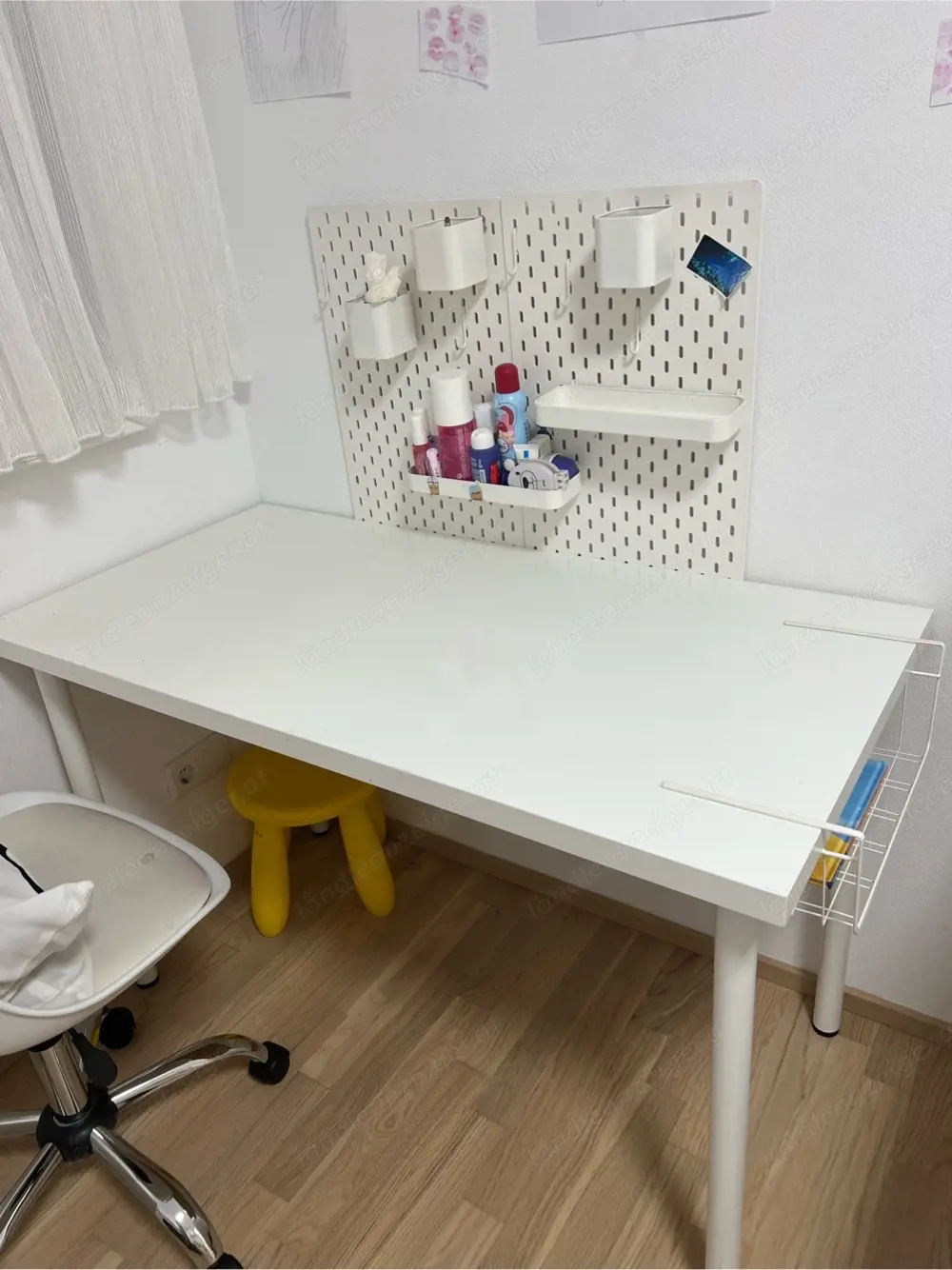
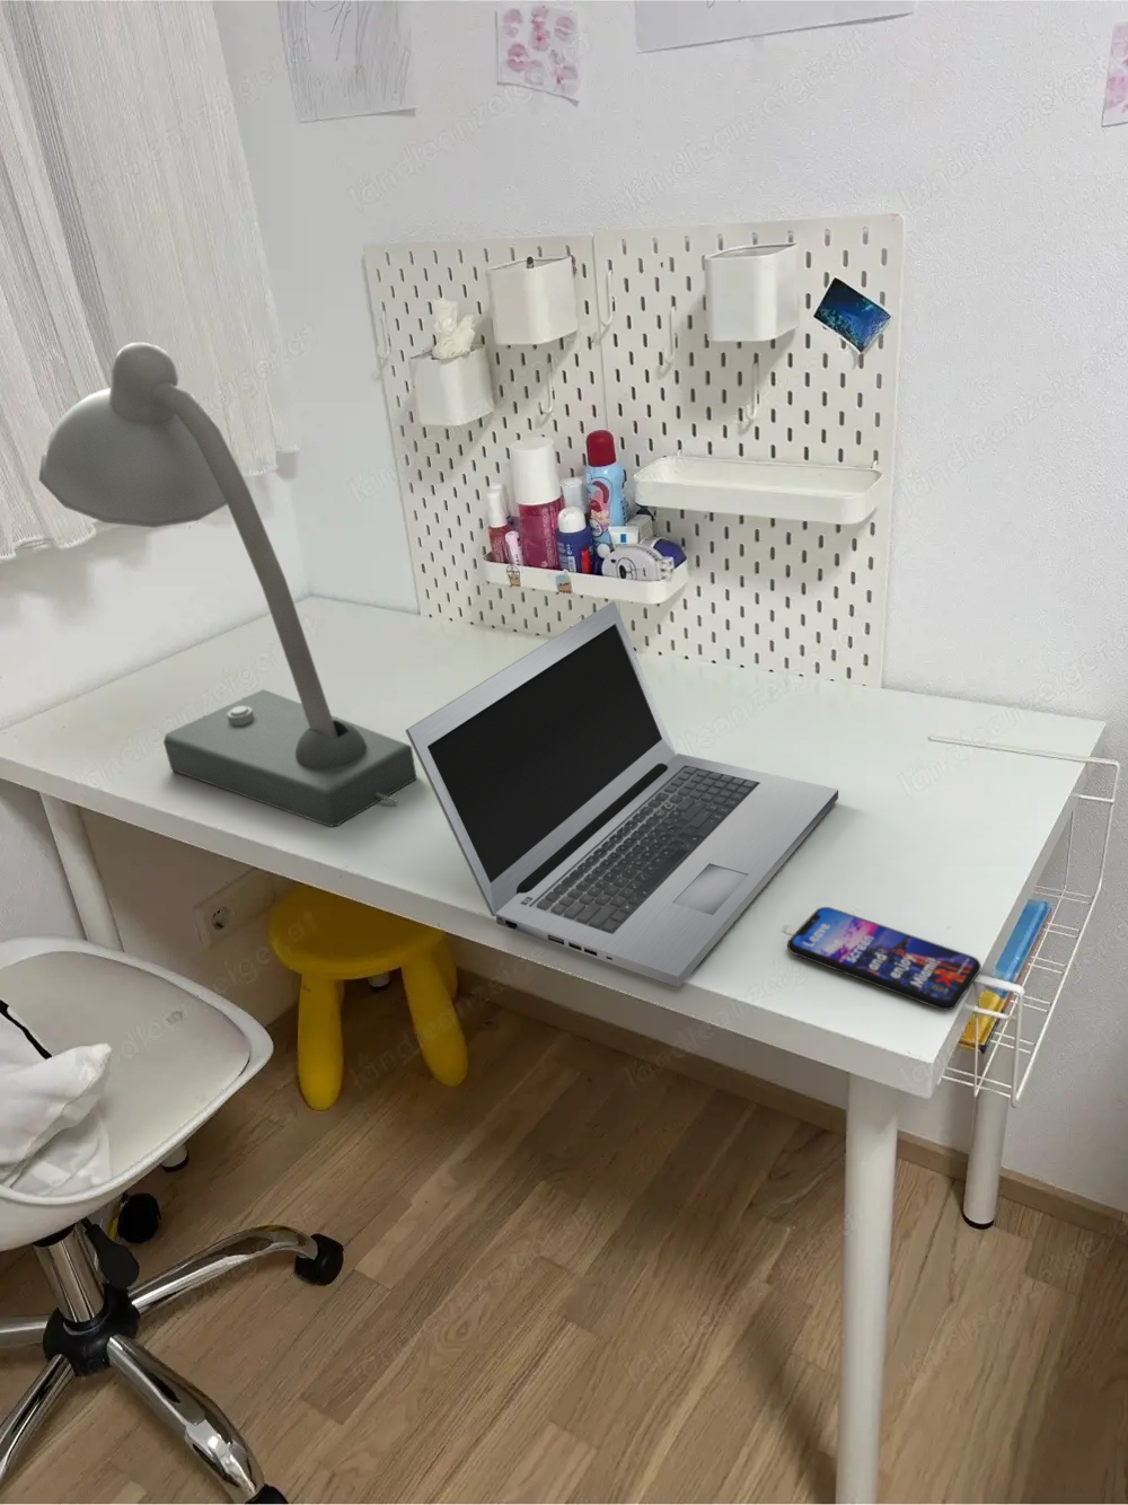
+ laptop (640, 768)
+ smartphone (882, 954)
+ desk lamp (250, 561)
